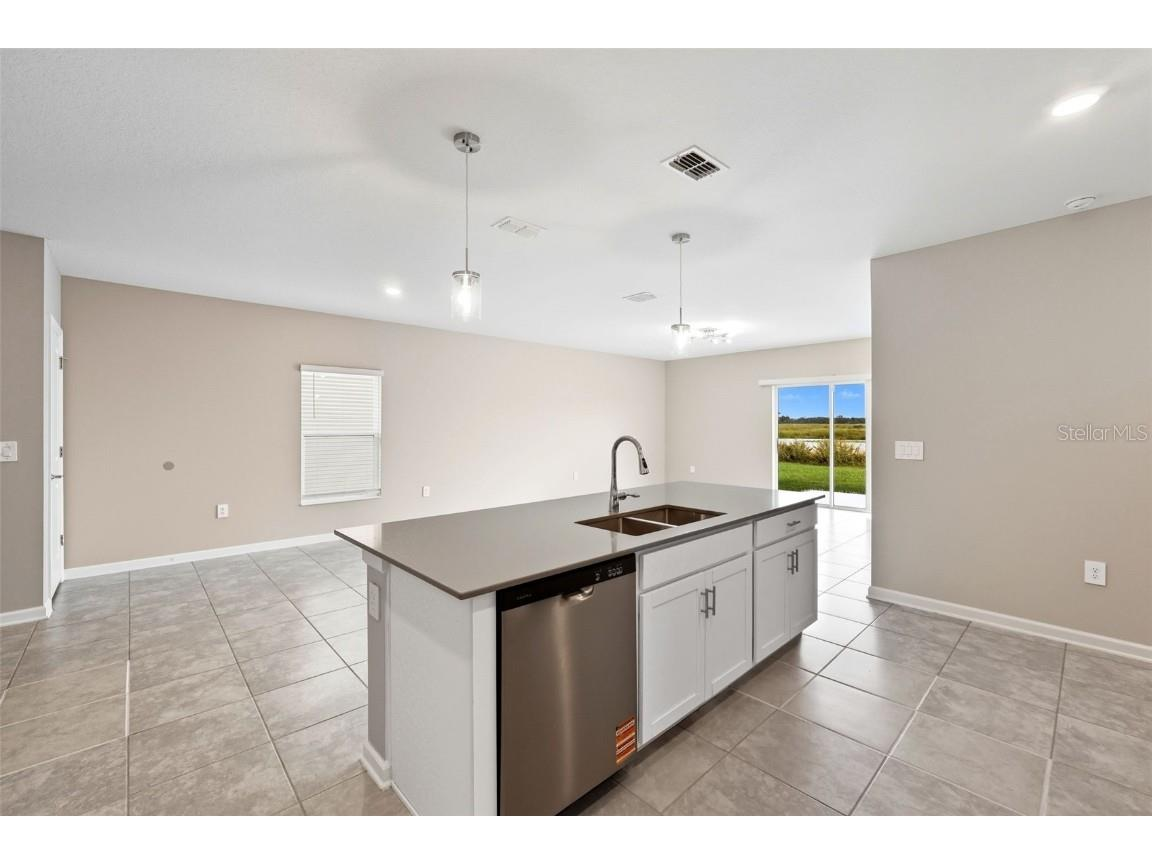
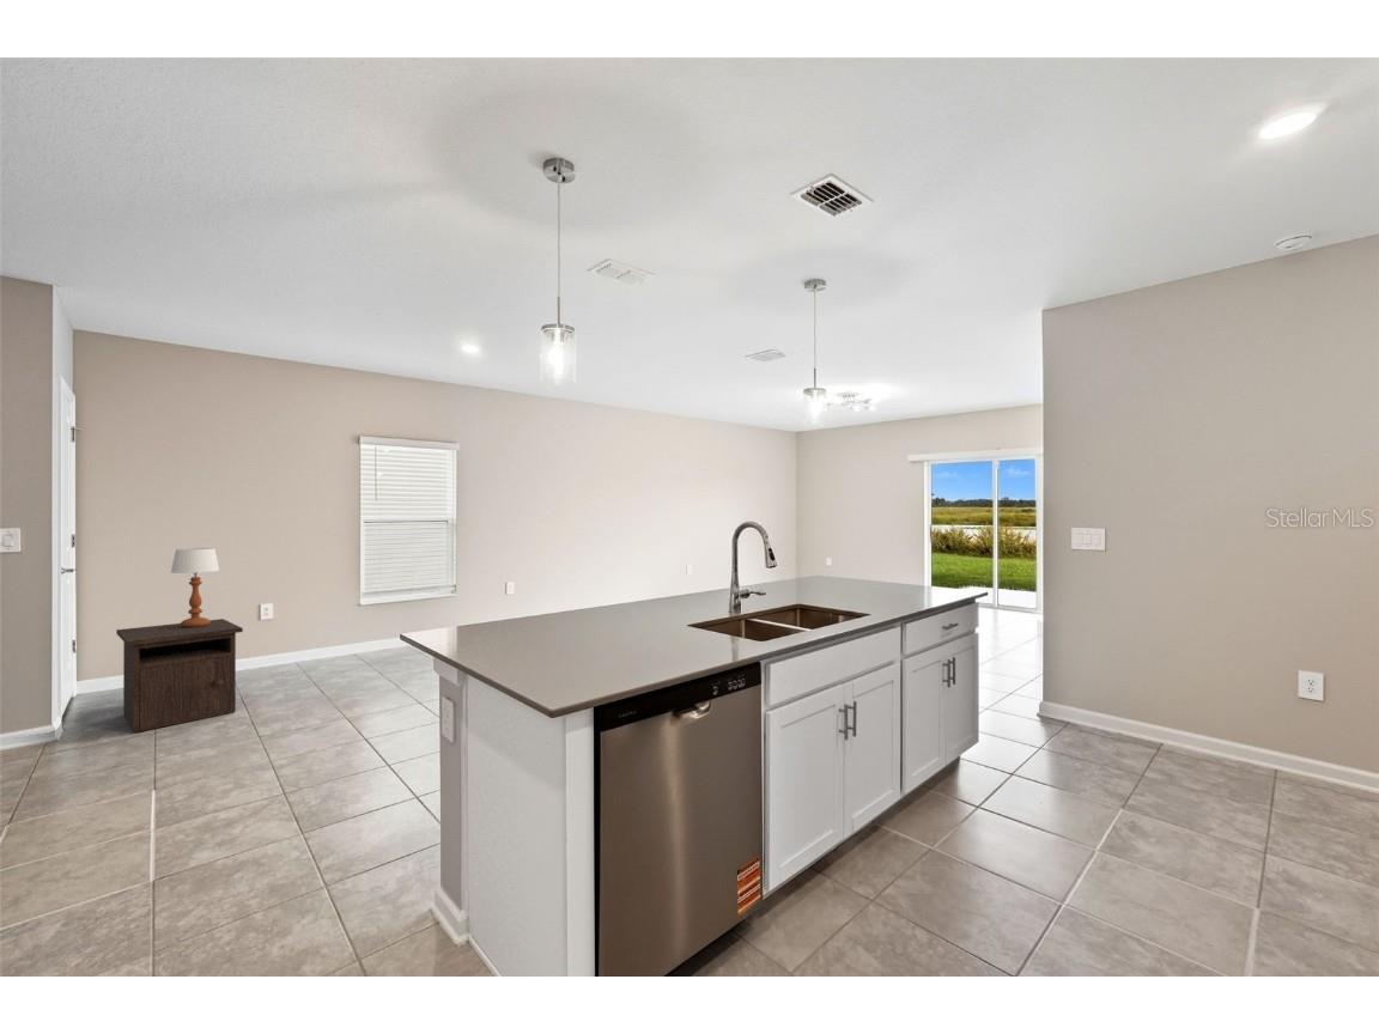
+ table lamp (195, 586)
+ nightstand (180, 671)
